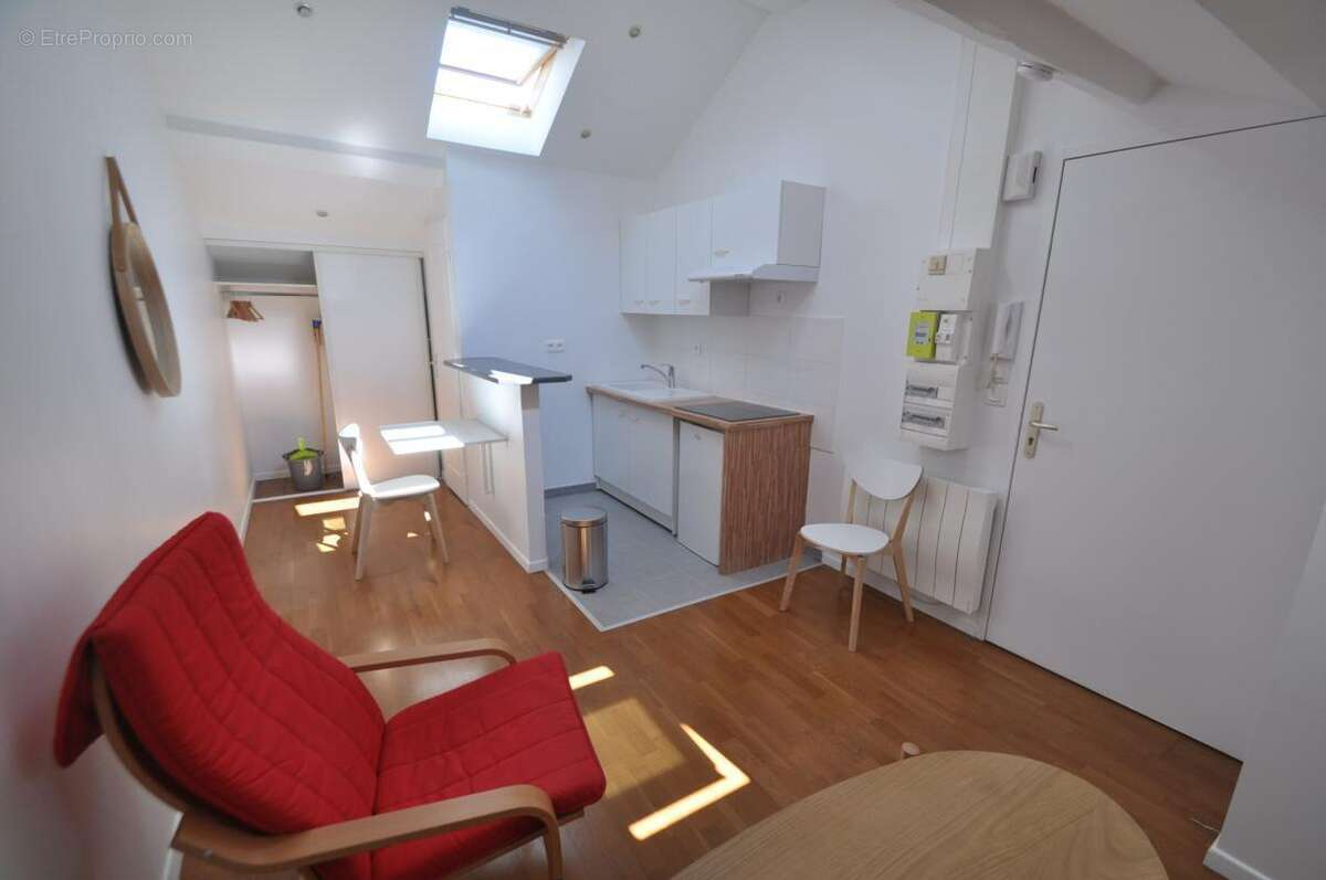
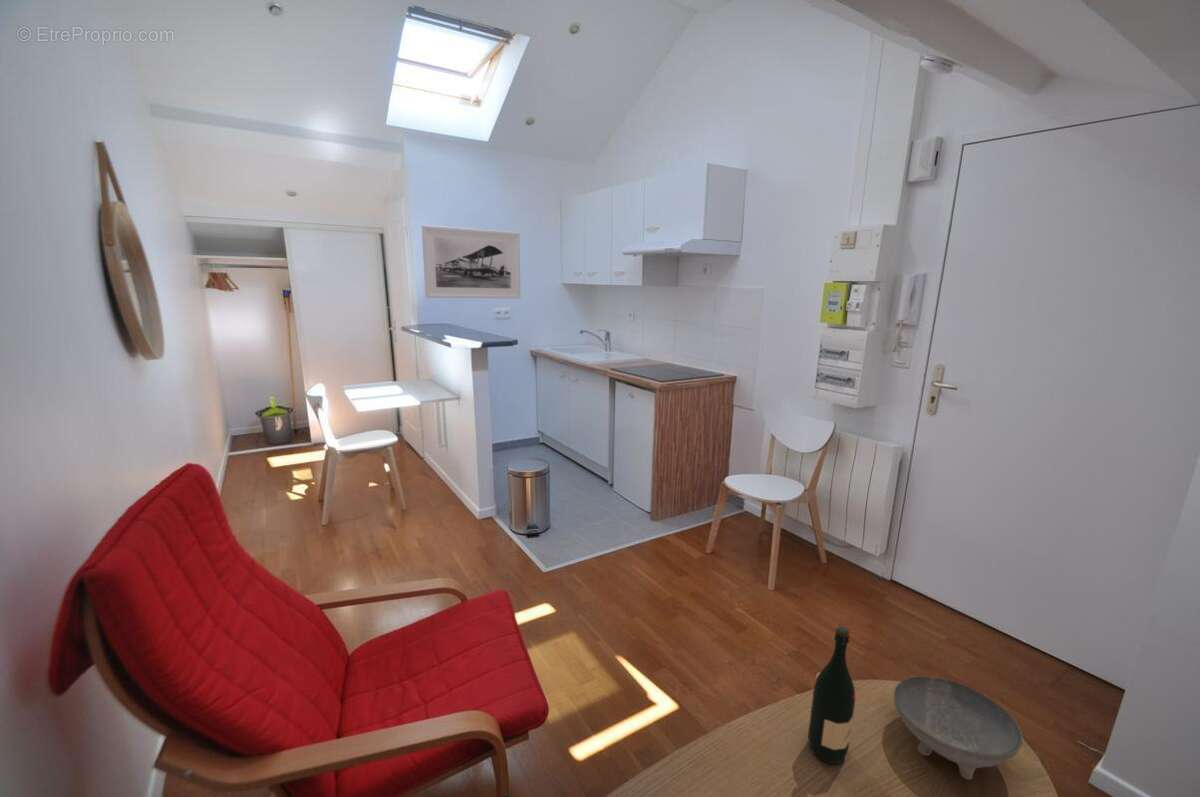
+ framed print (474, 264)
+ wine bottle (834, 690)
+ bowl (951, 729)
